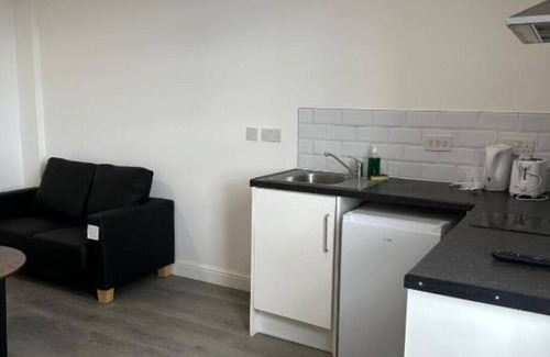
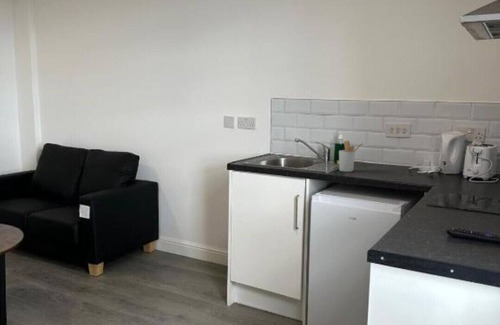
+ utensil holder (351, 156)
